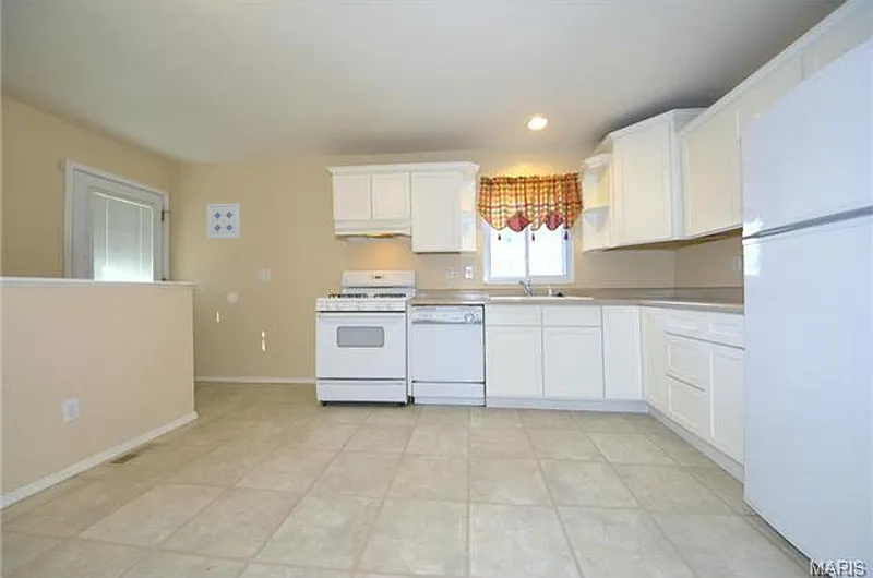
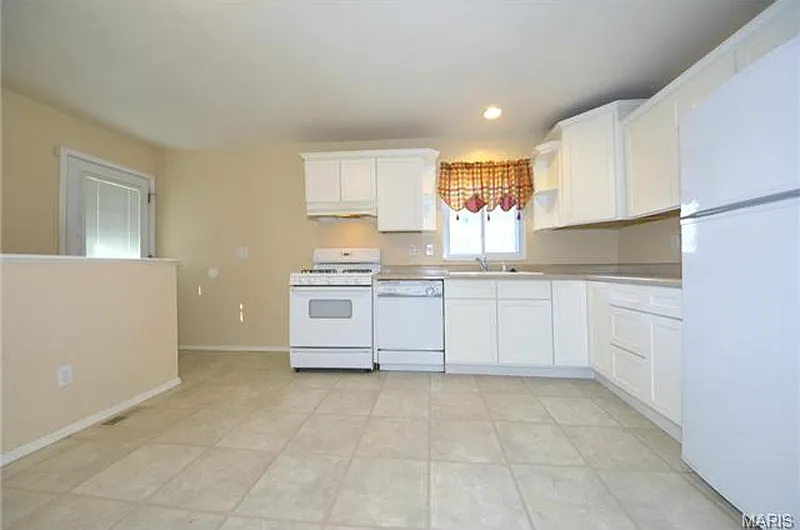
- wall art (224, 220)
